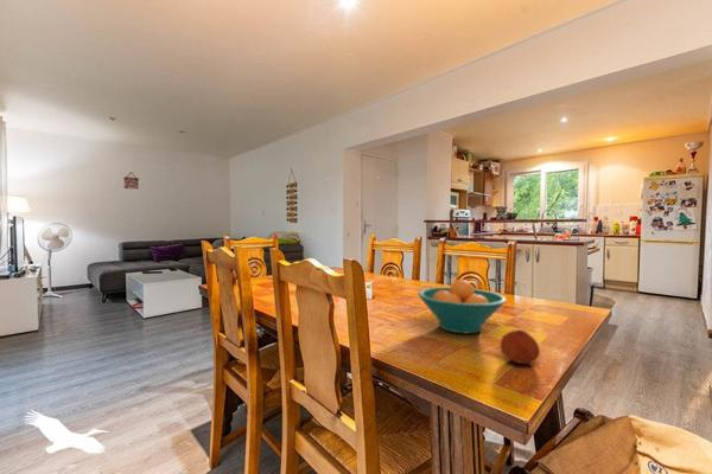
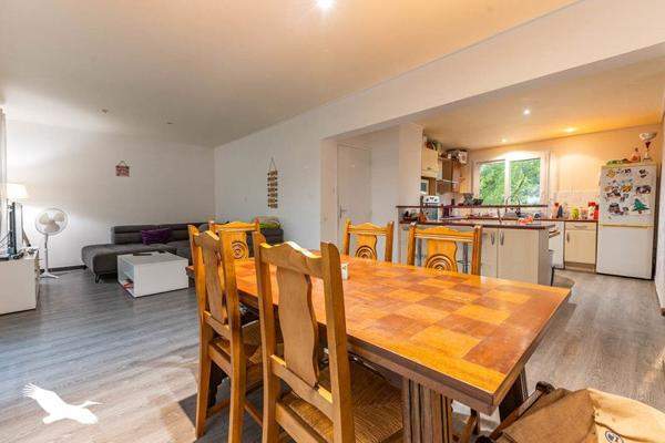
- fruit bowl (459, 303)
- fruit (519, 346)
